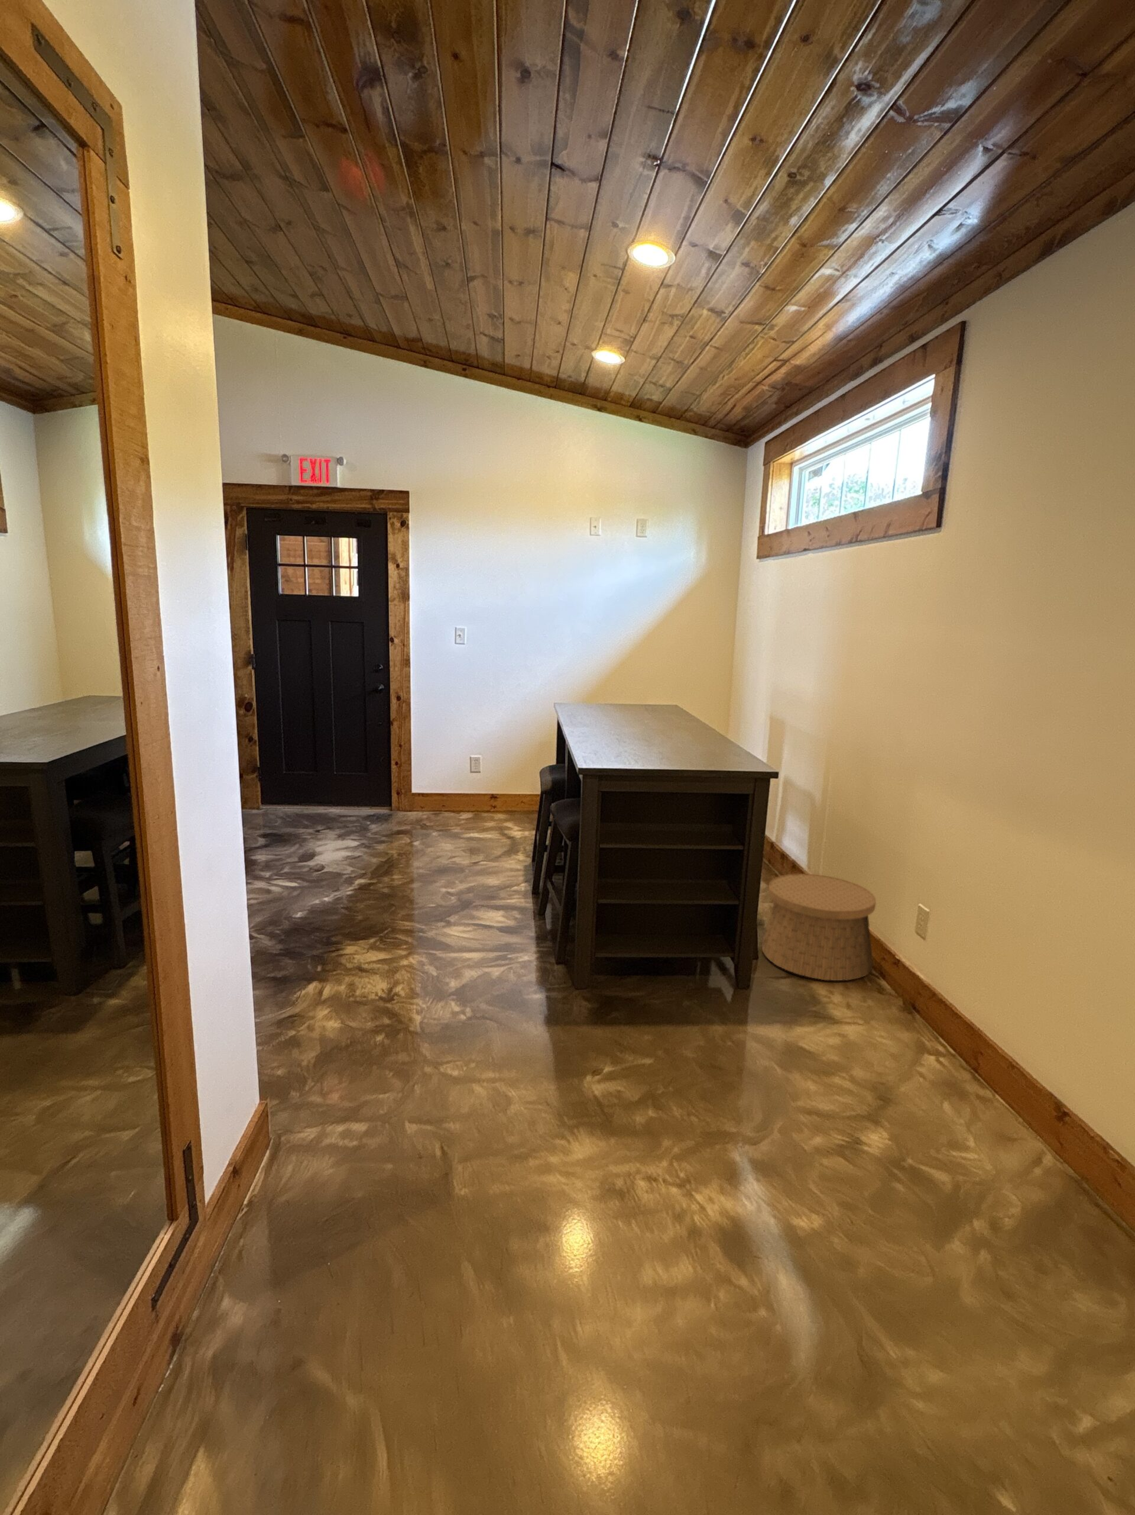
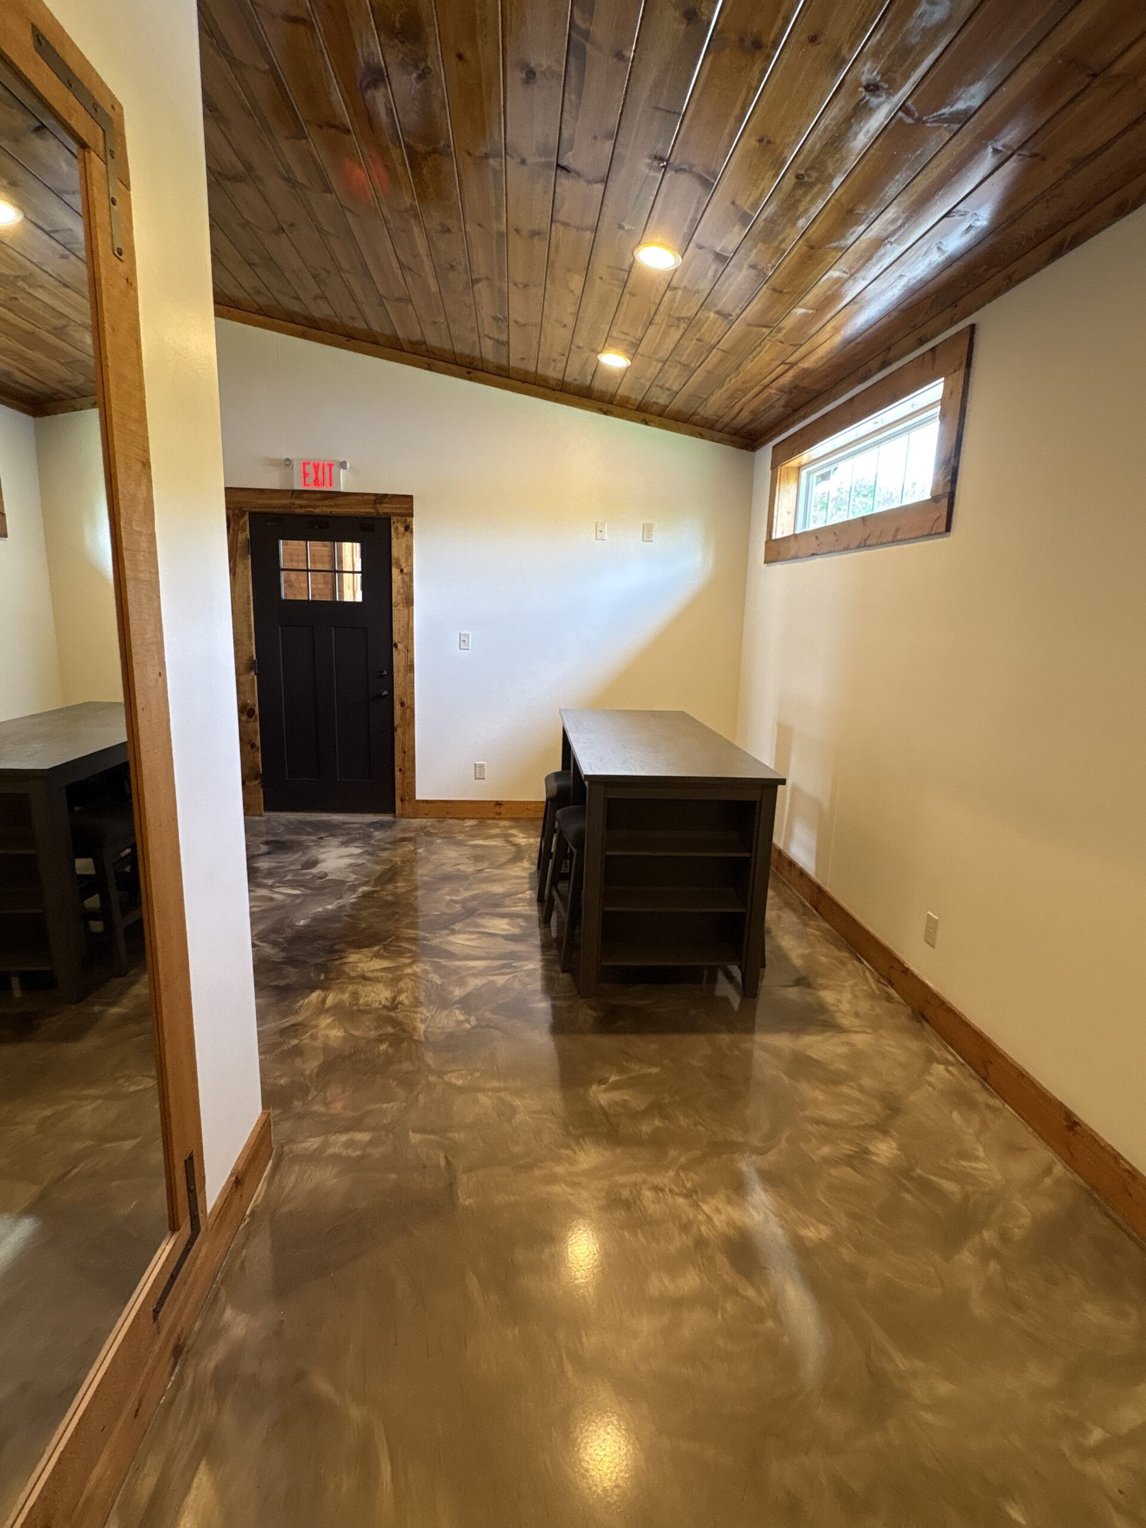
- basket (819, 923)
